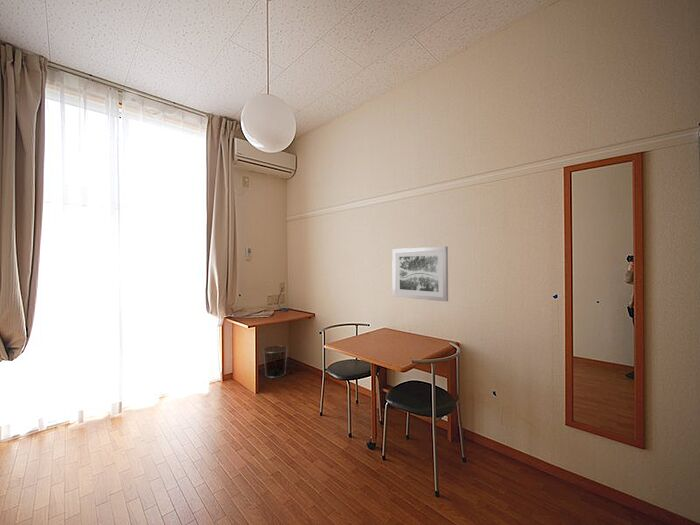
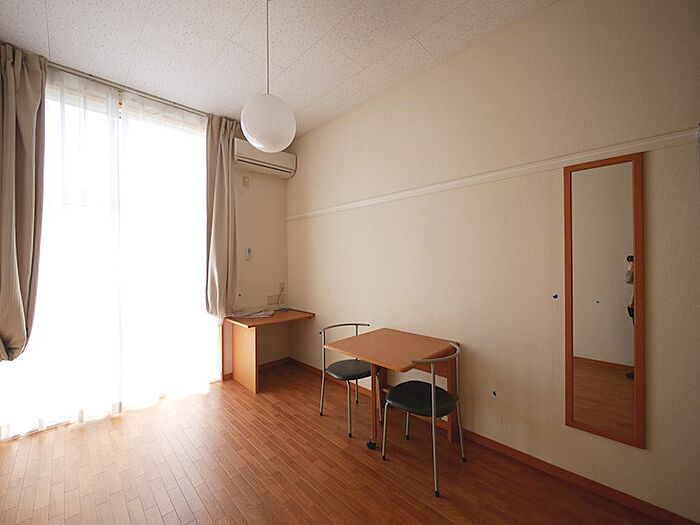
- waste bin (275, 361)
- wall art (418, 273)
